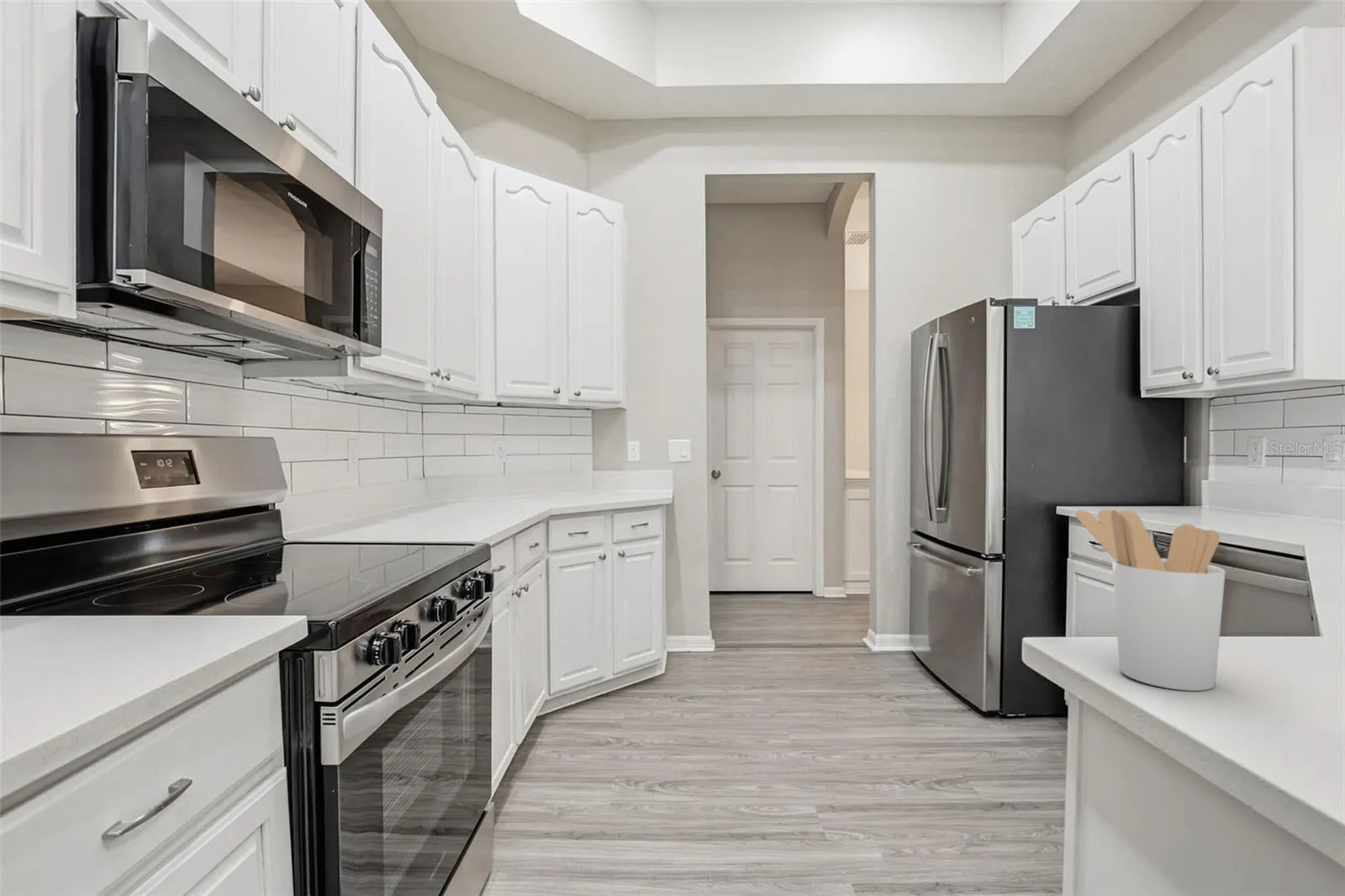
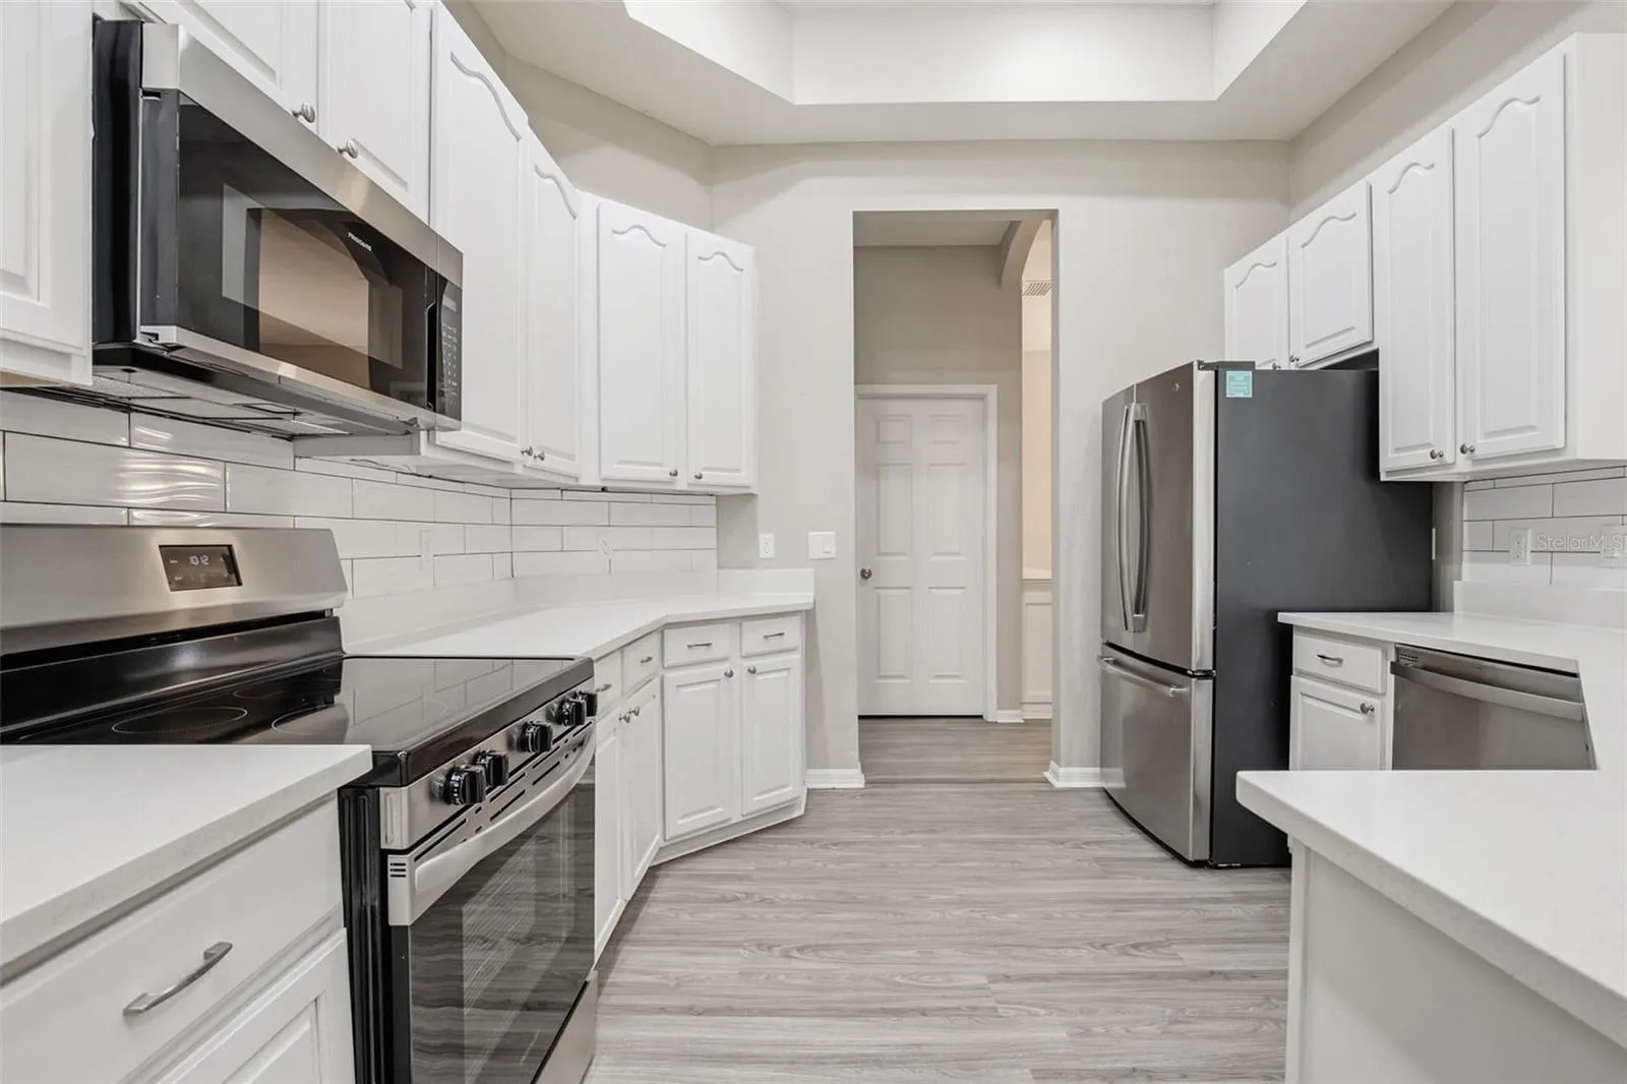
- utensil holder (1145, 588)
